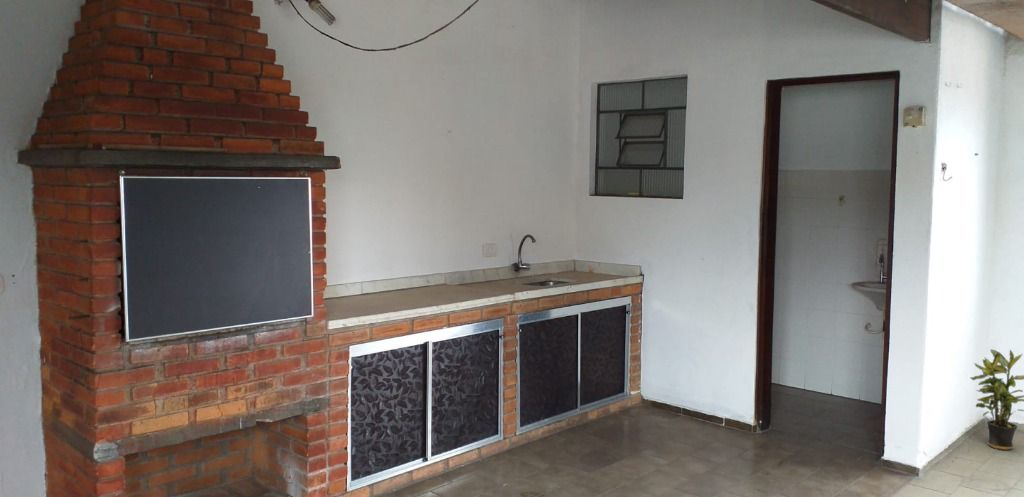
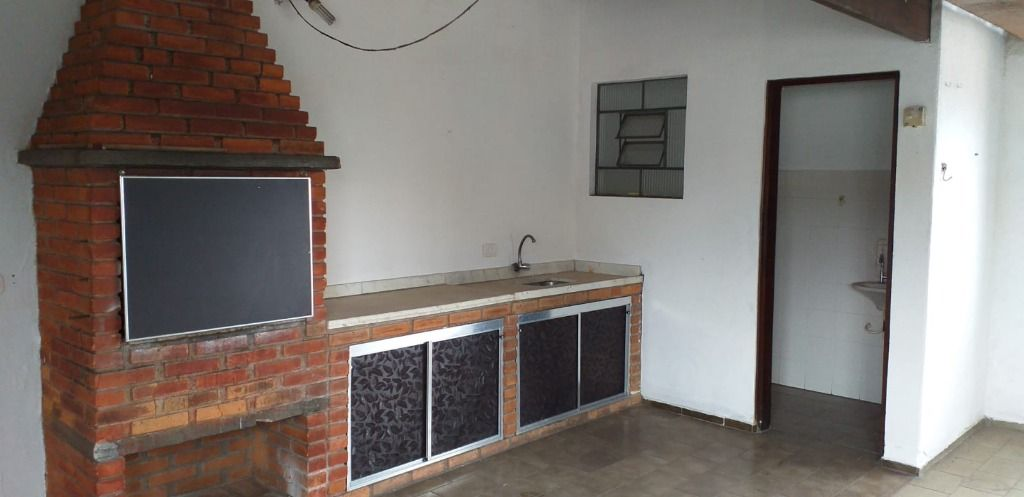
- potted plant (998, 399)
